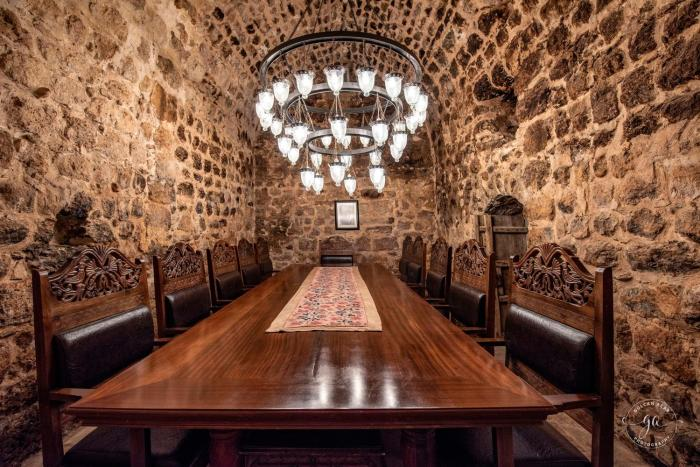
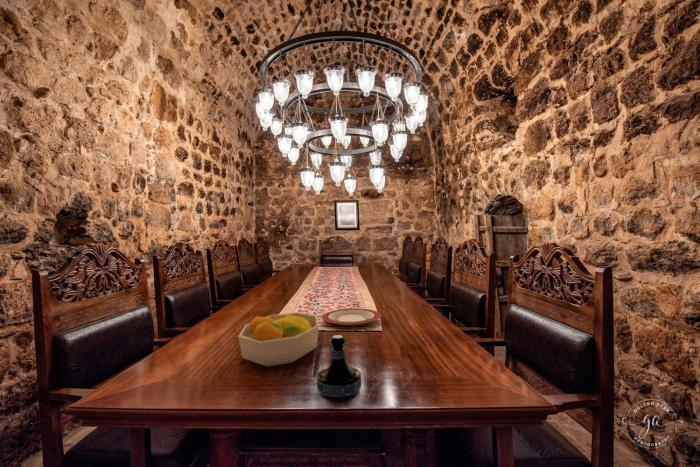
+ tequila bottle (338, 363)
+ plate (351, 317)
+ fruit bowl (281, 332)
